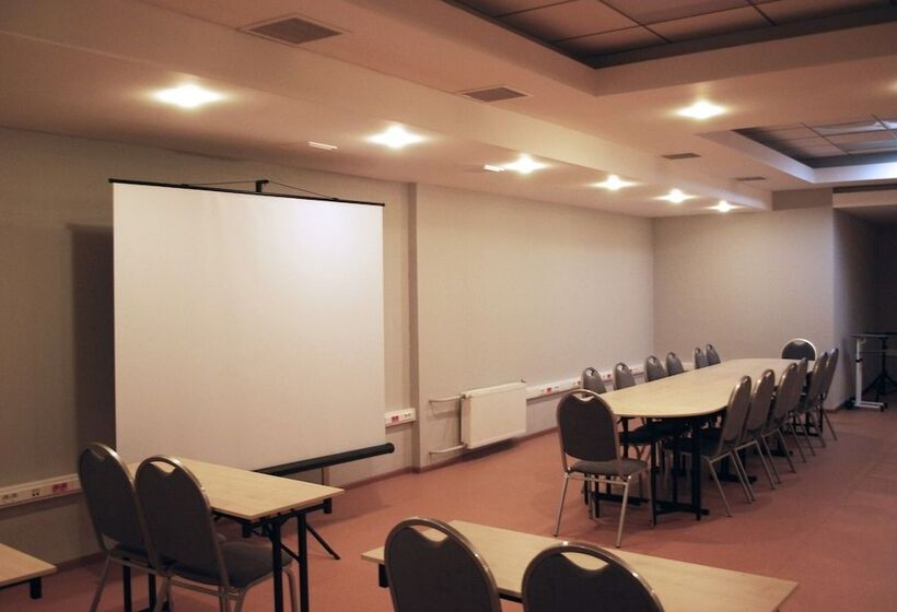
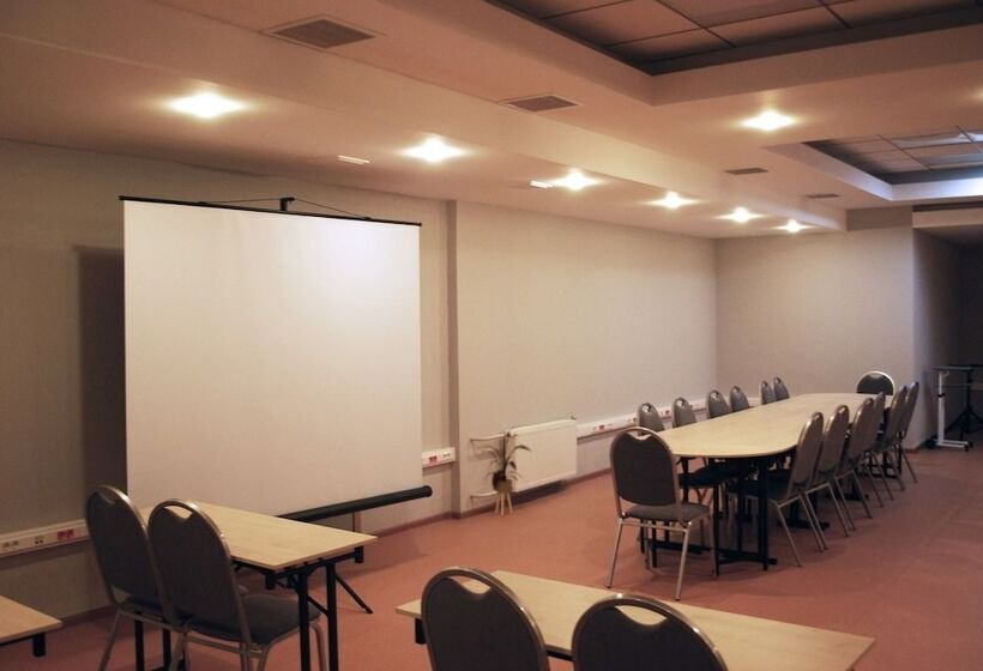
+ house plant (502, 471)
